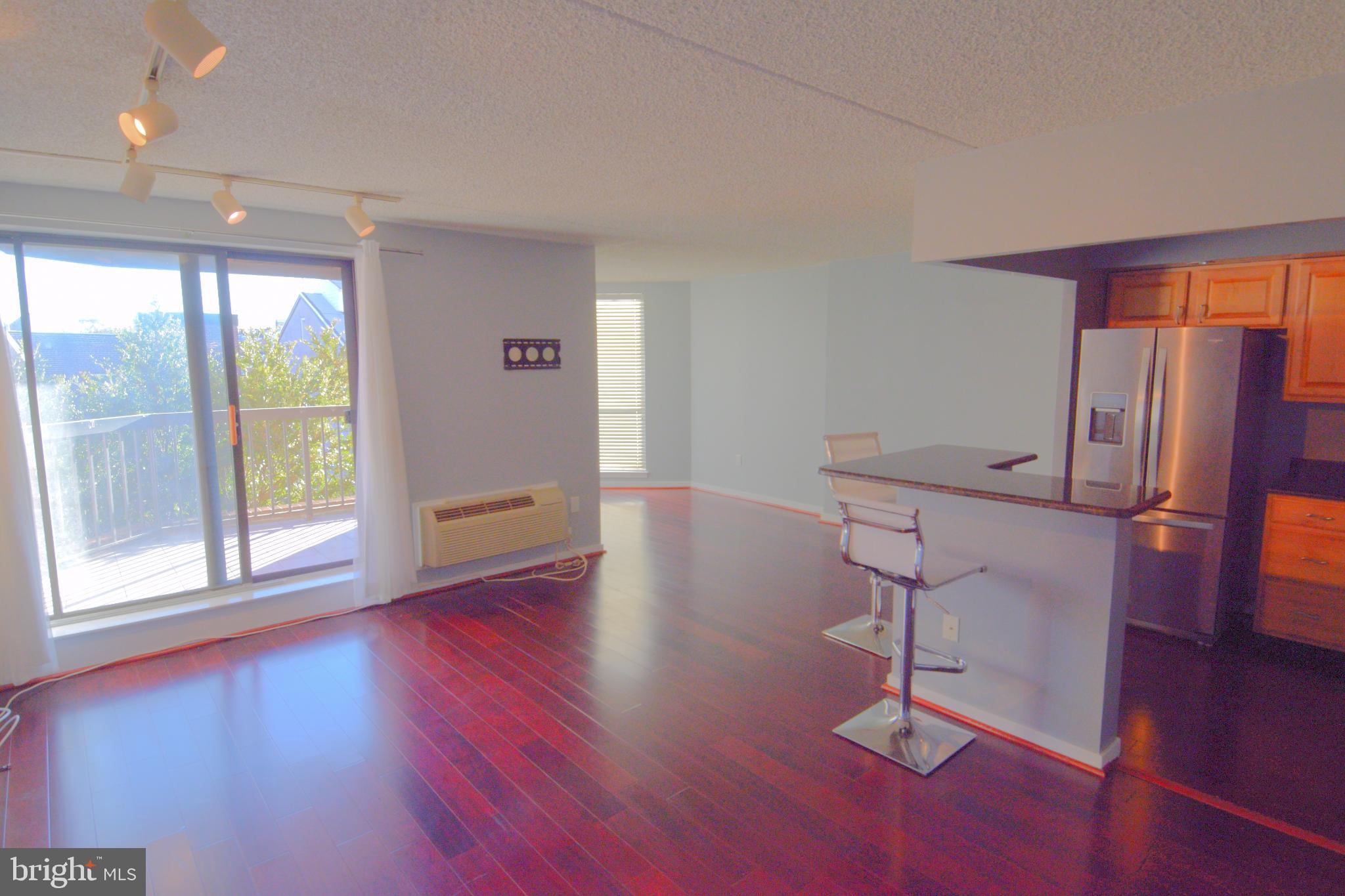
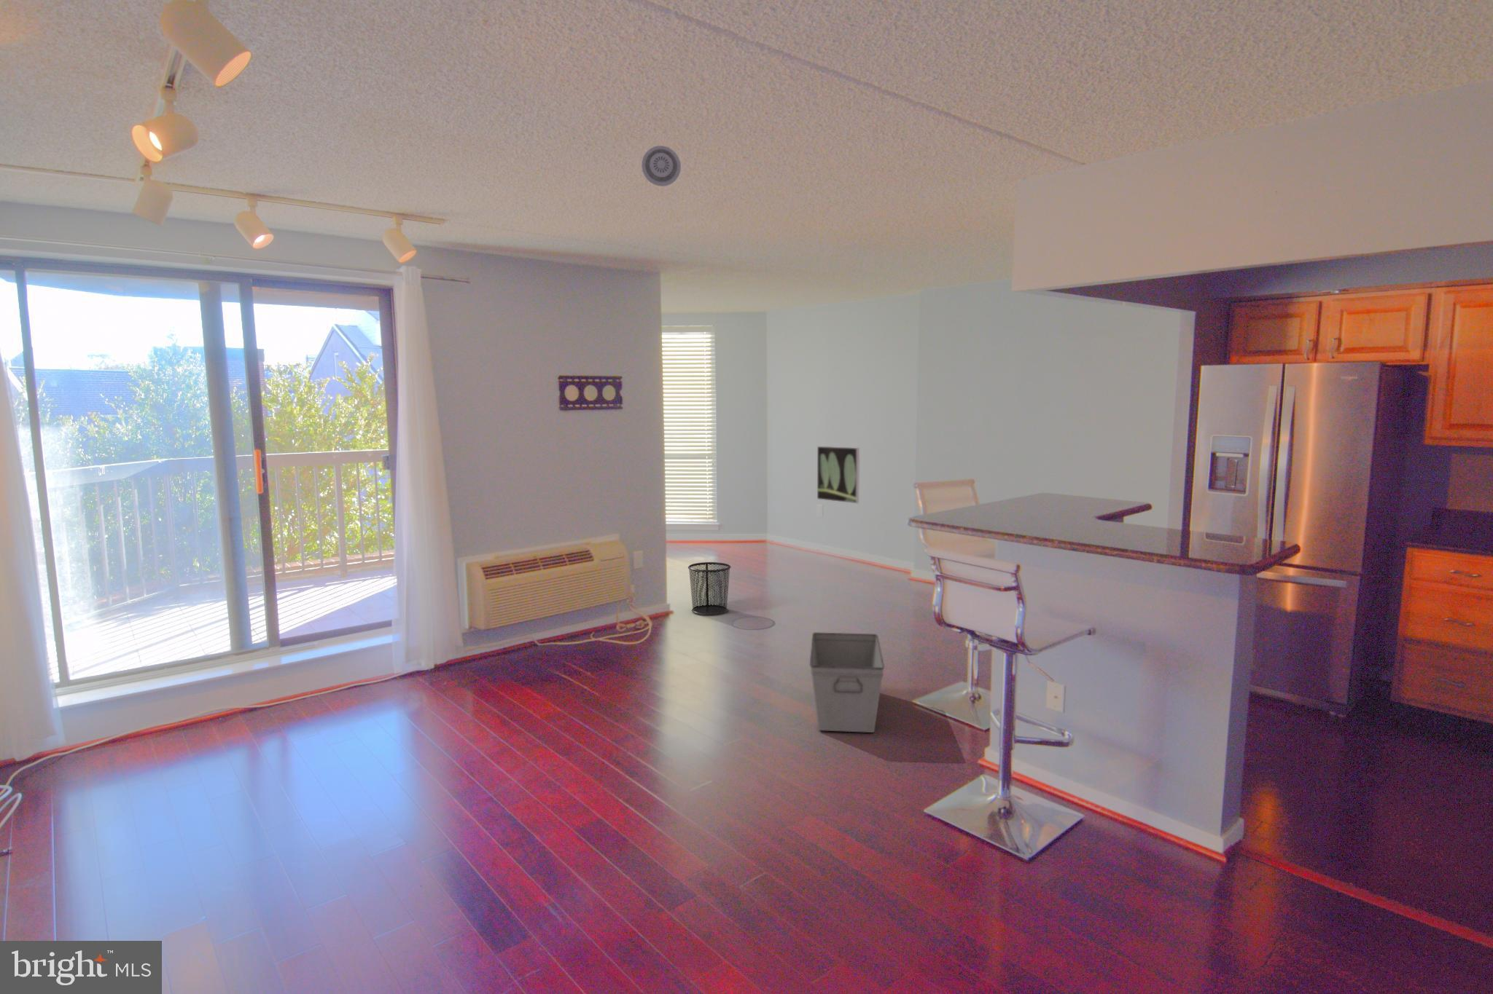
+ storage bin (845, 679)
+ smoke detector (662, 164)
+ trash can (709, 588)
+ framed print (837, 474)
